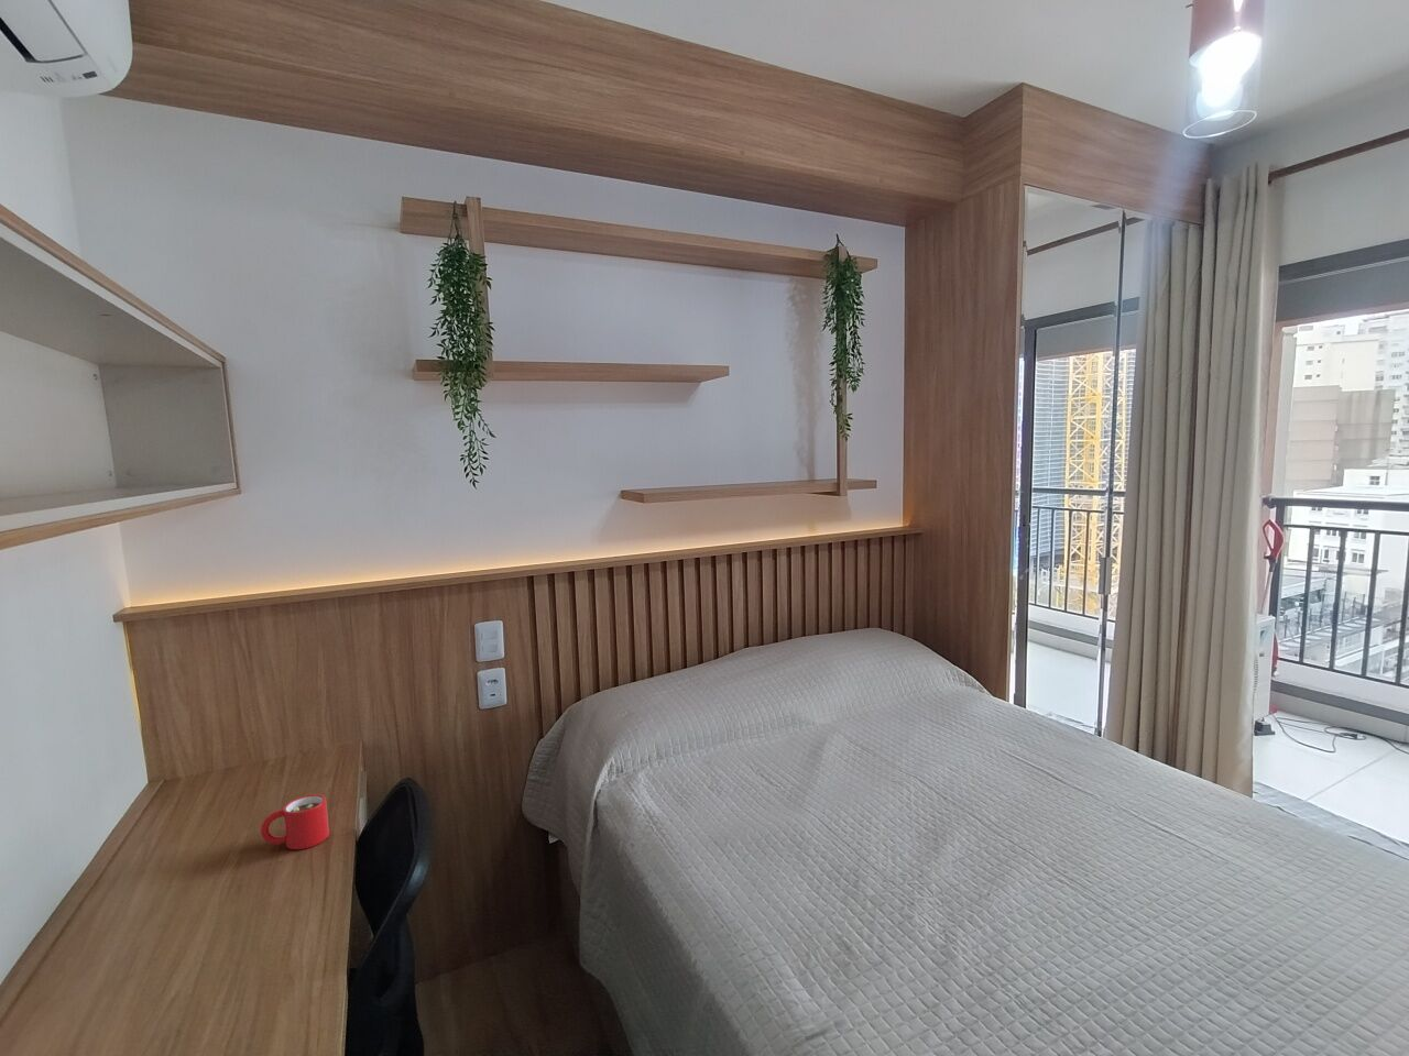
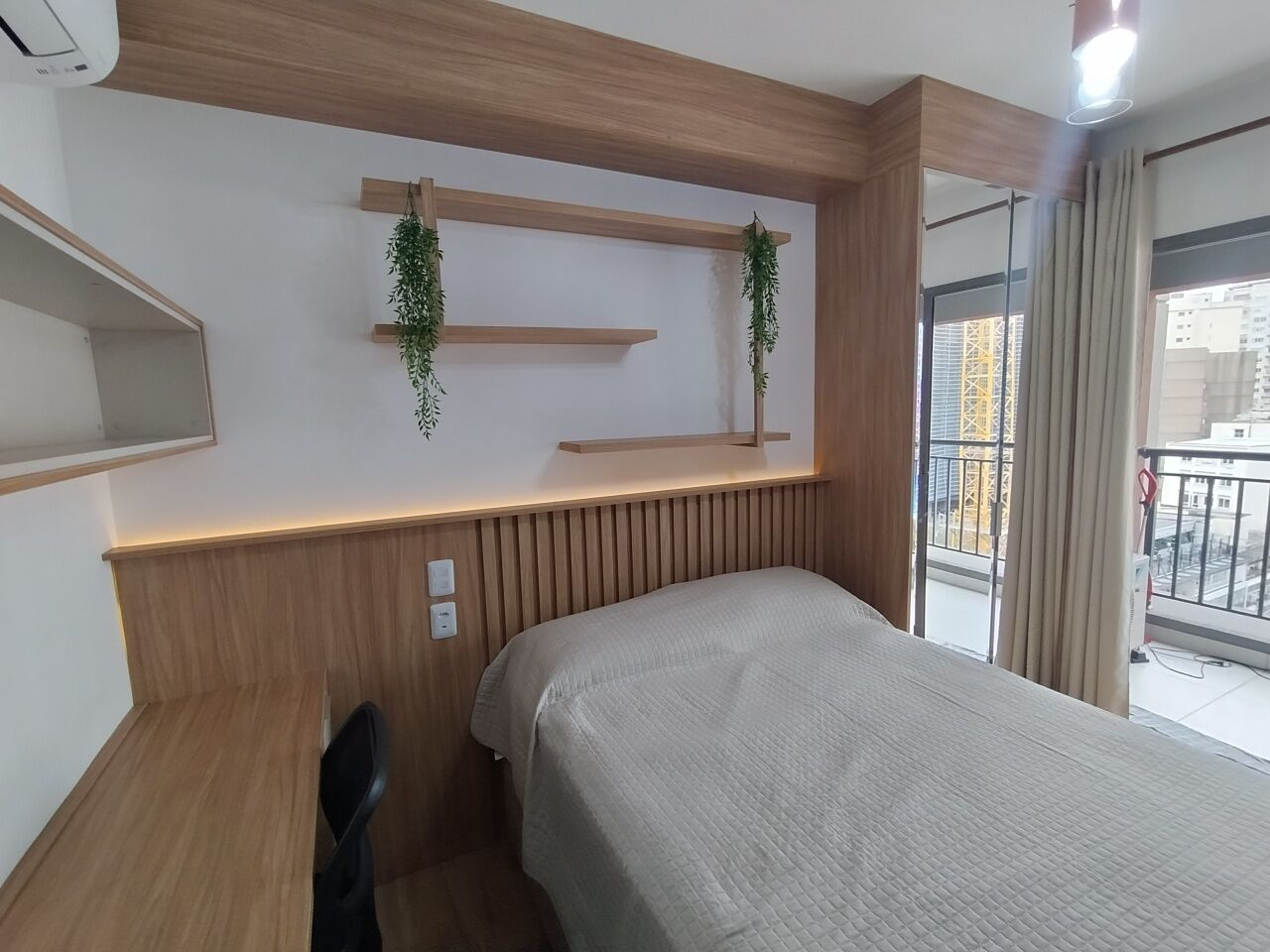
- mug (294, 824)
